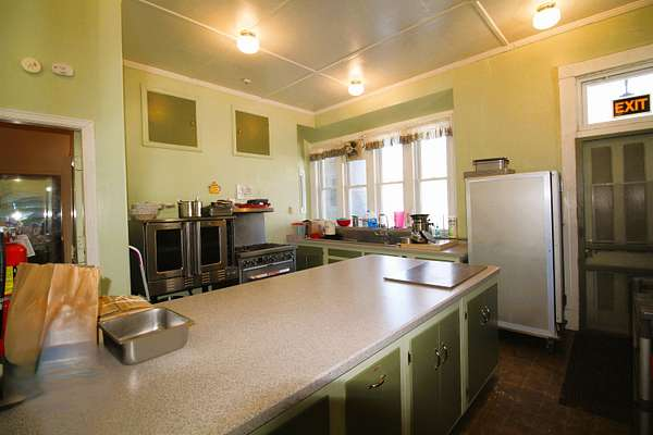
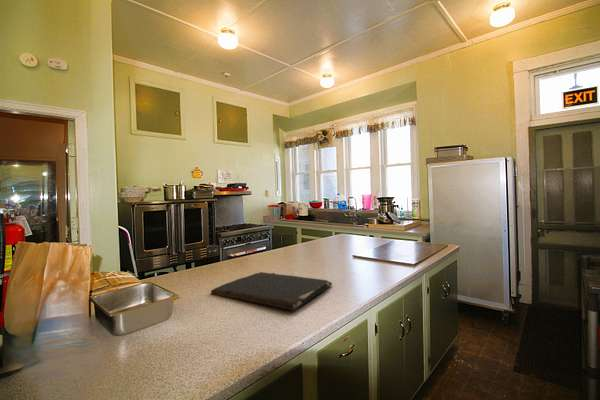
+ cutting board (273, 286)
